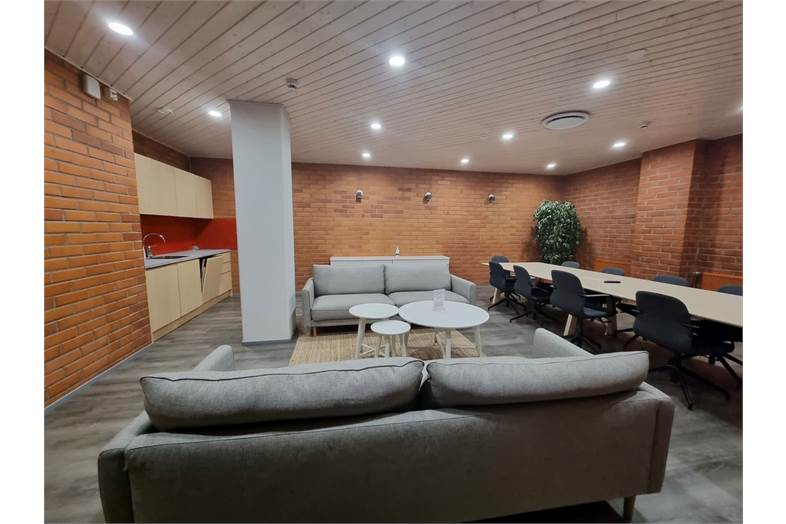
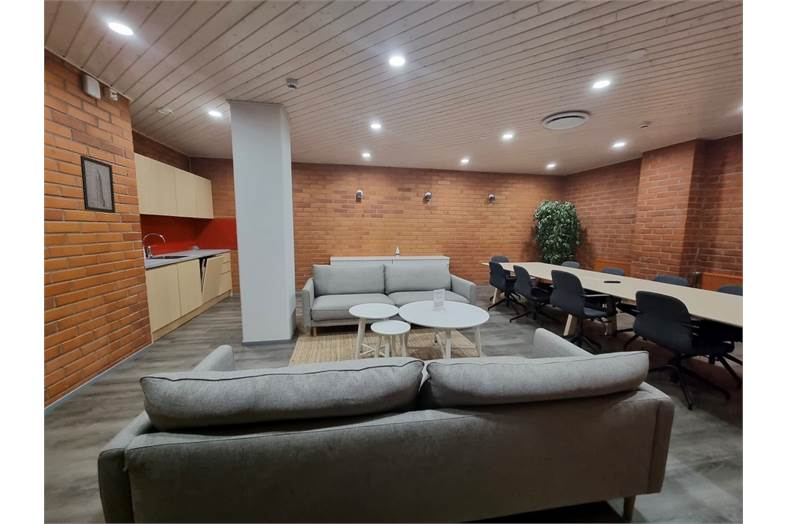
+ wall art (98, 186)
